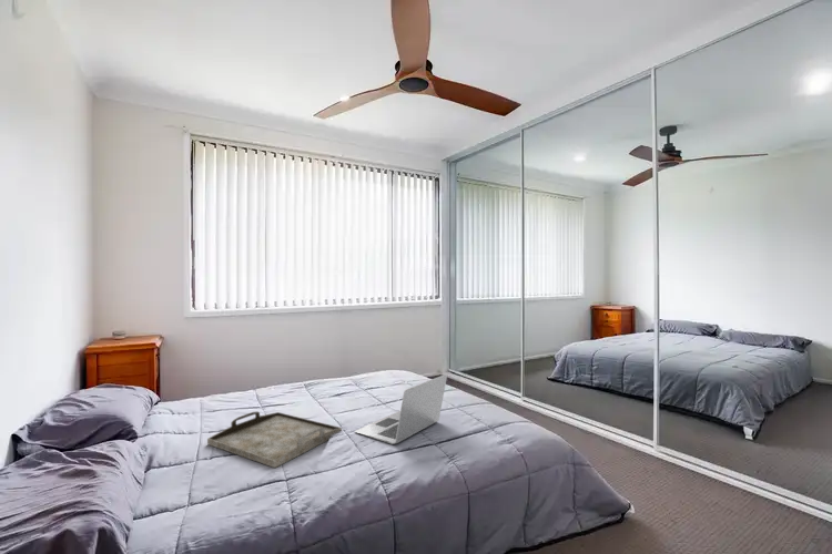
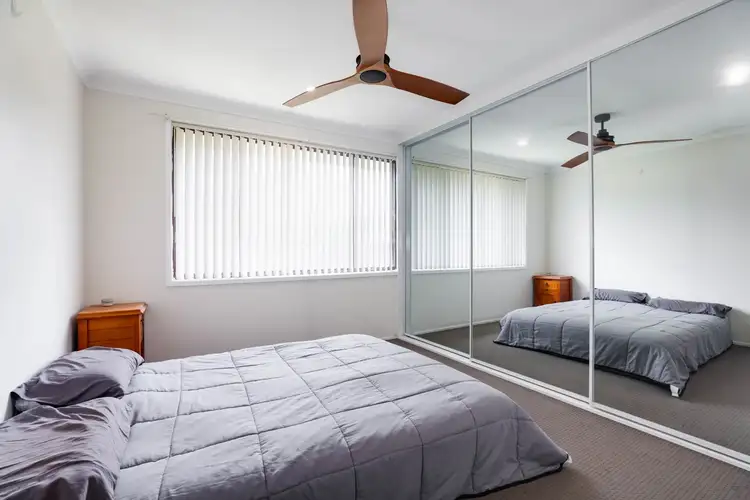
- serving tray (276, 430)
- laptop (402, 402)
